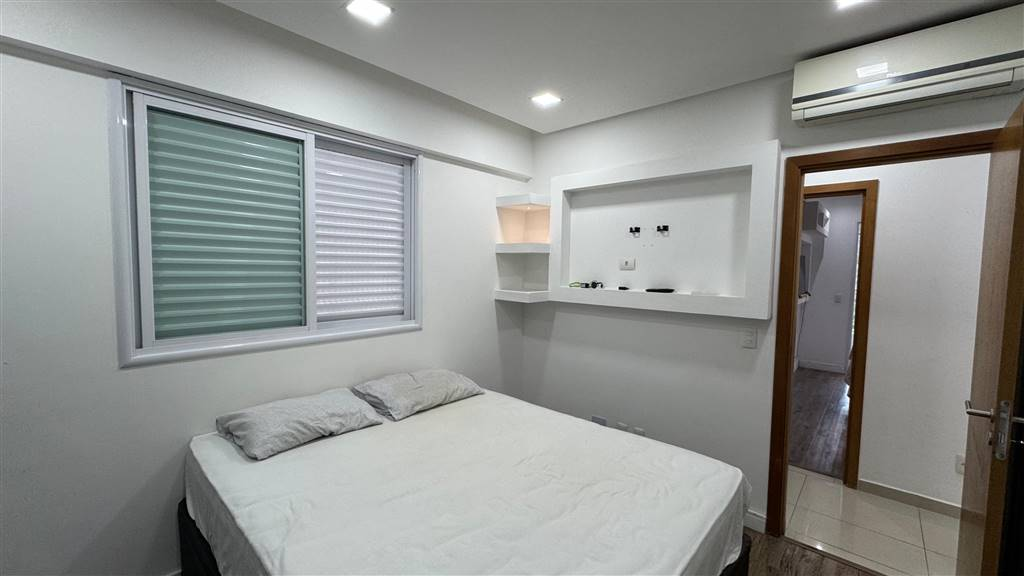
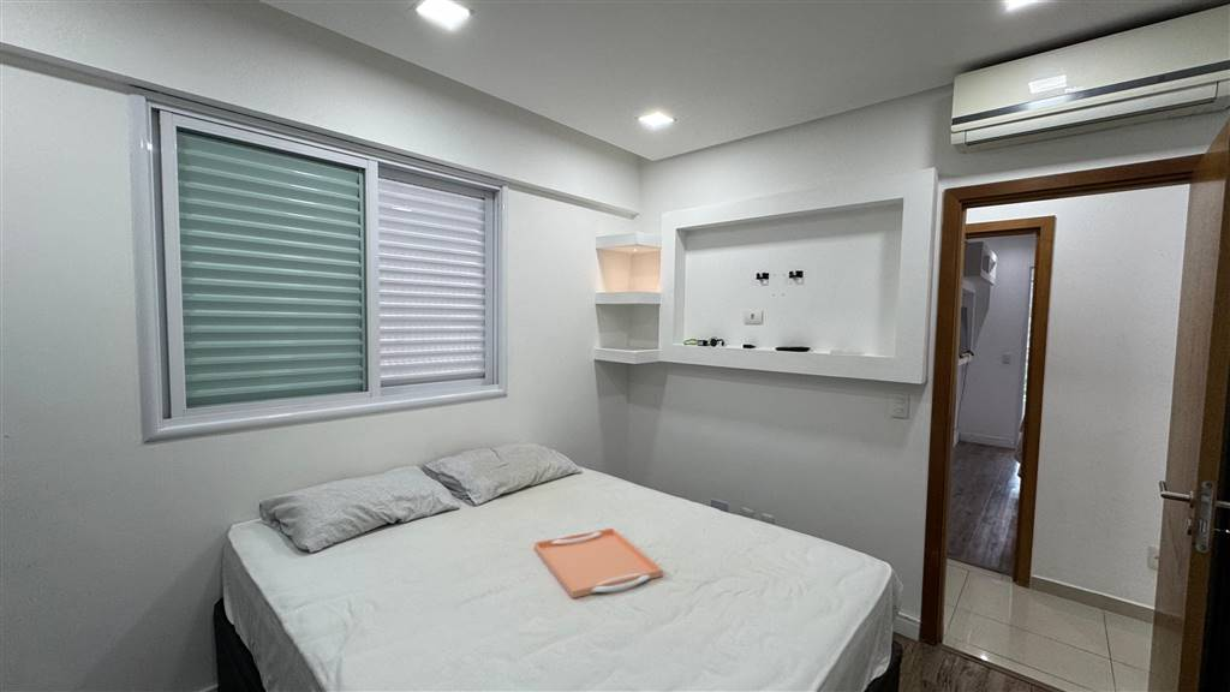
+ serving tray (595, 557)
